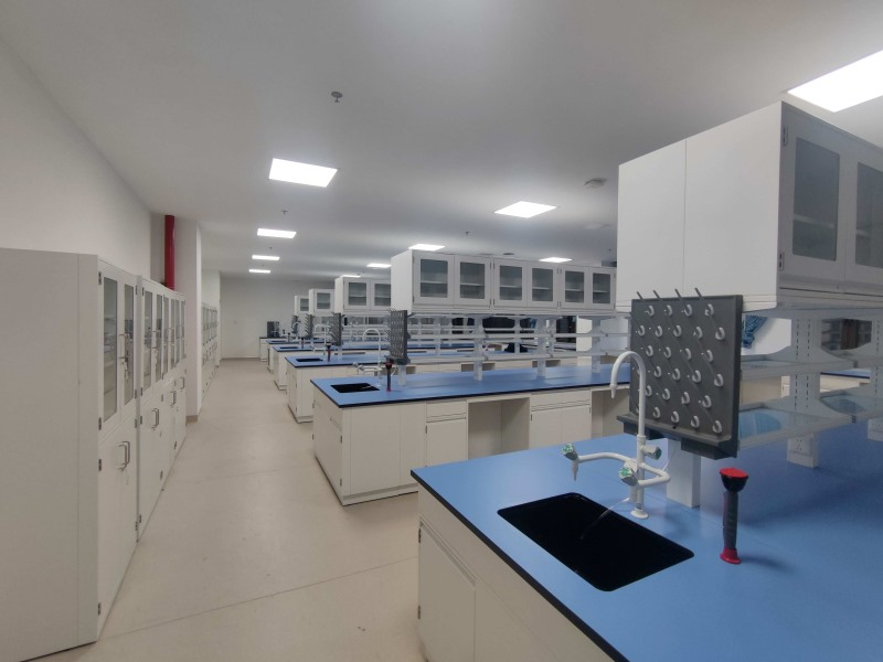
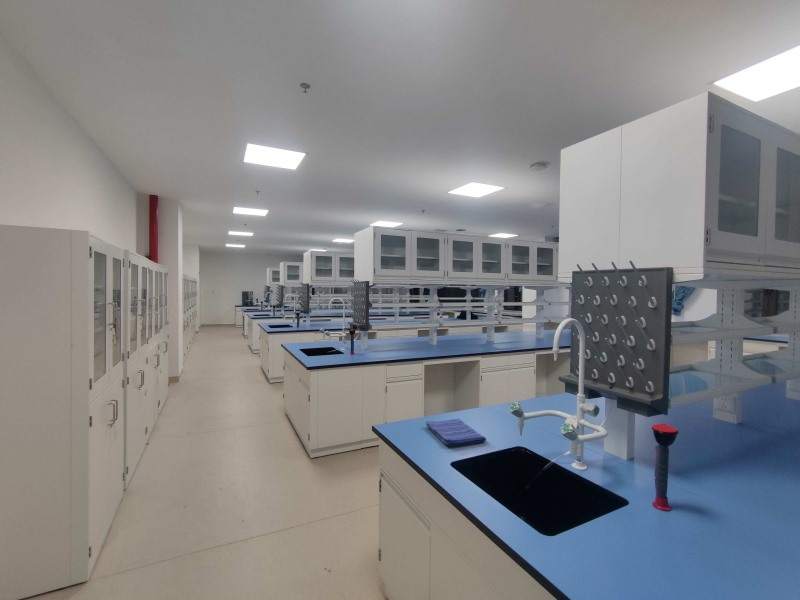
+ dish towel (454, 430)
